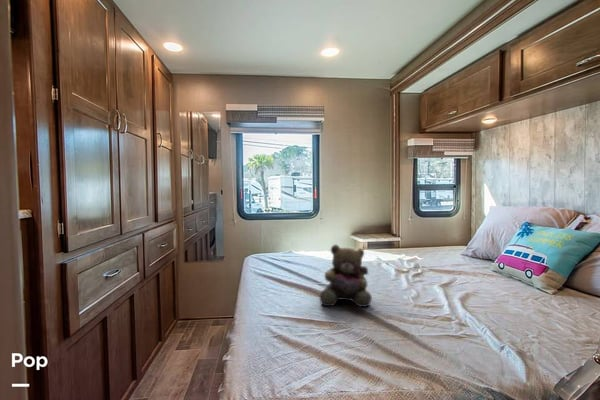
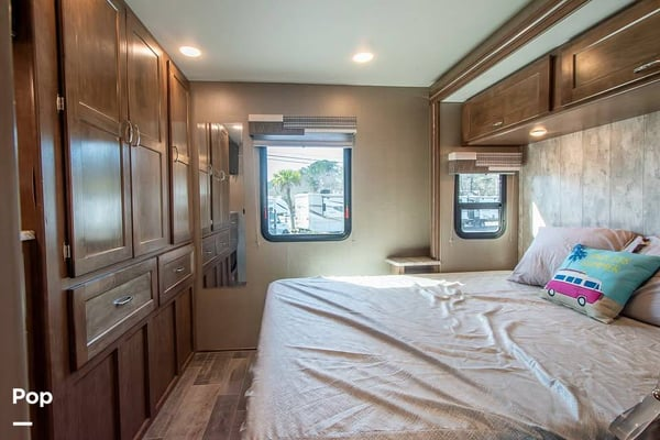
- teddy bear (343, 272)
